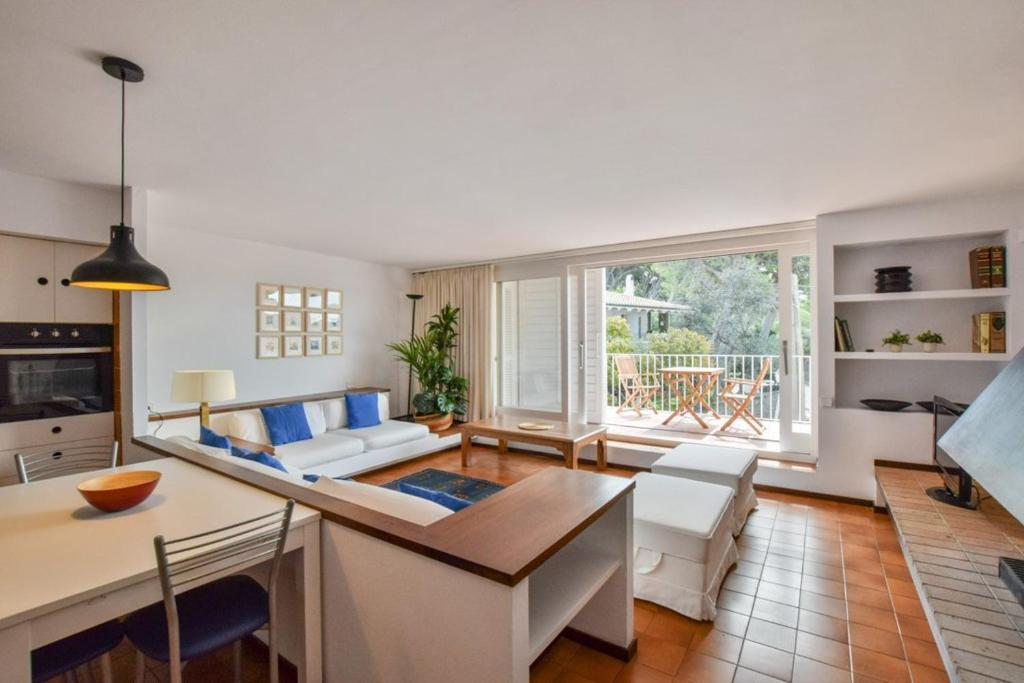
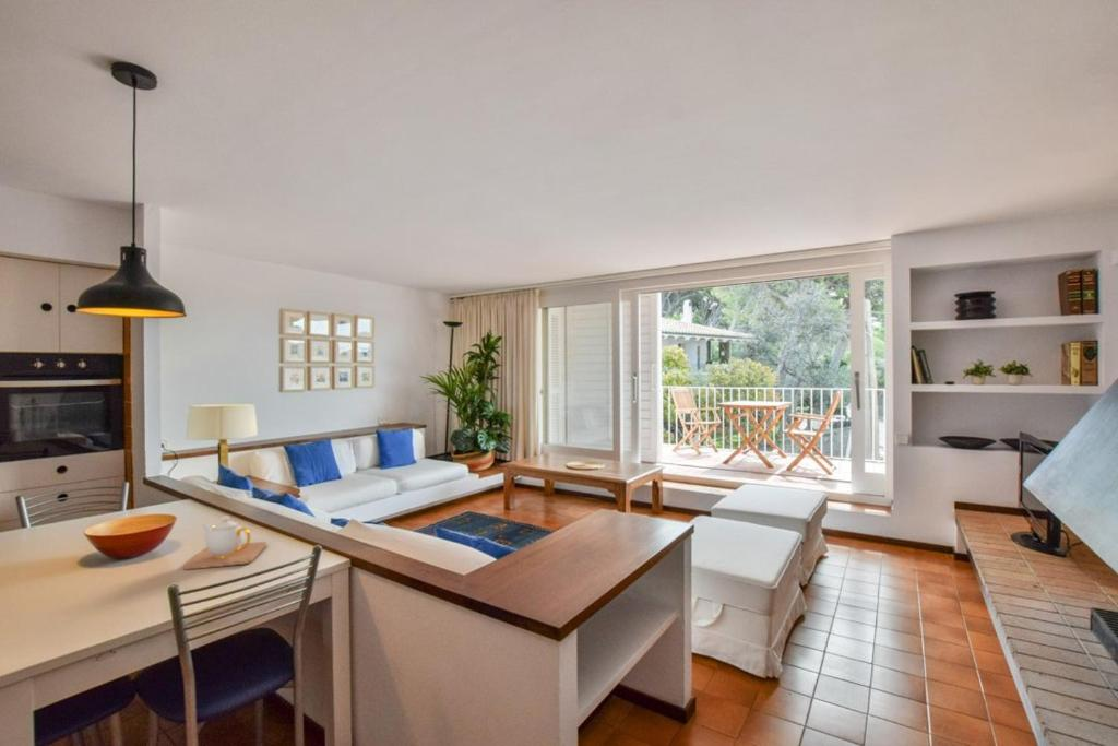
+ teapot (227, 535)
